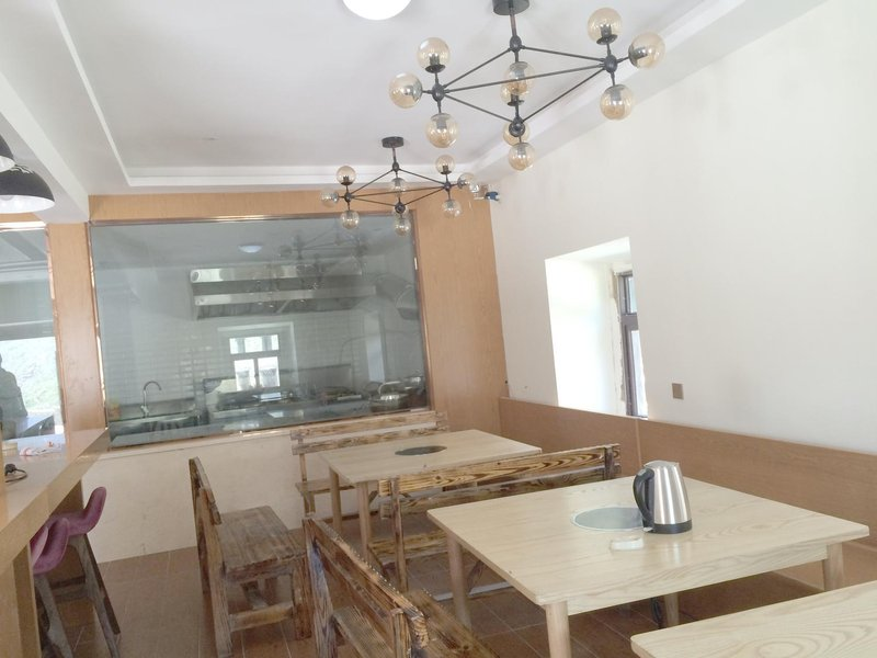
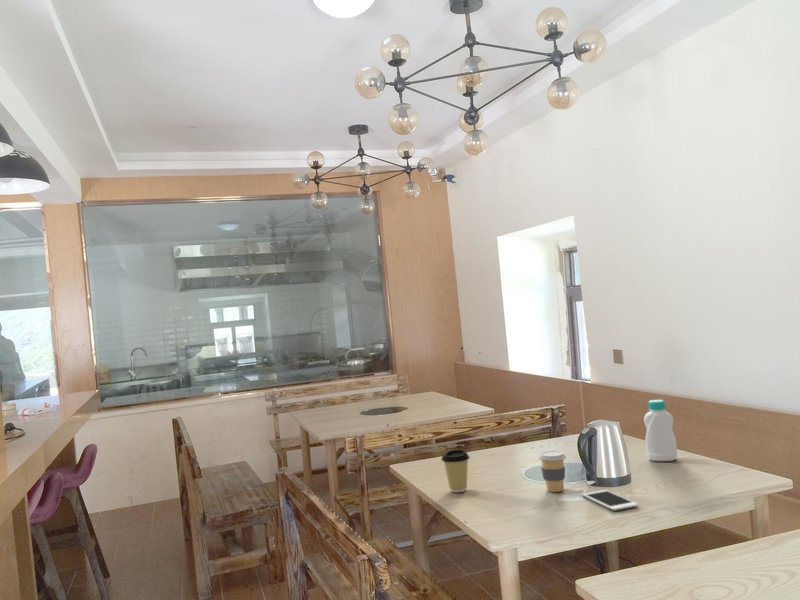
+ coffee cup (456, 471)
+ cell phone (609, 499)
+ bottle (659, 429)
+ coffee cup (553, 471)
